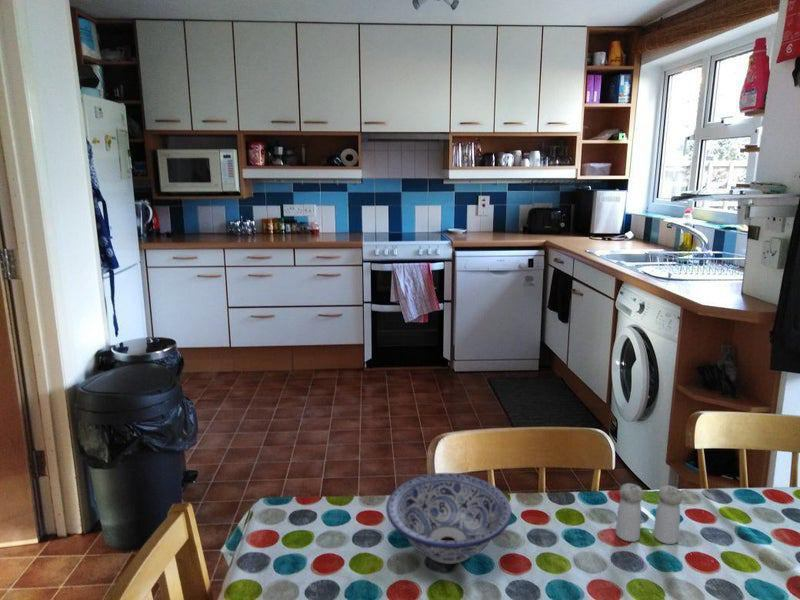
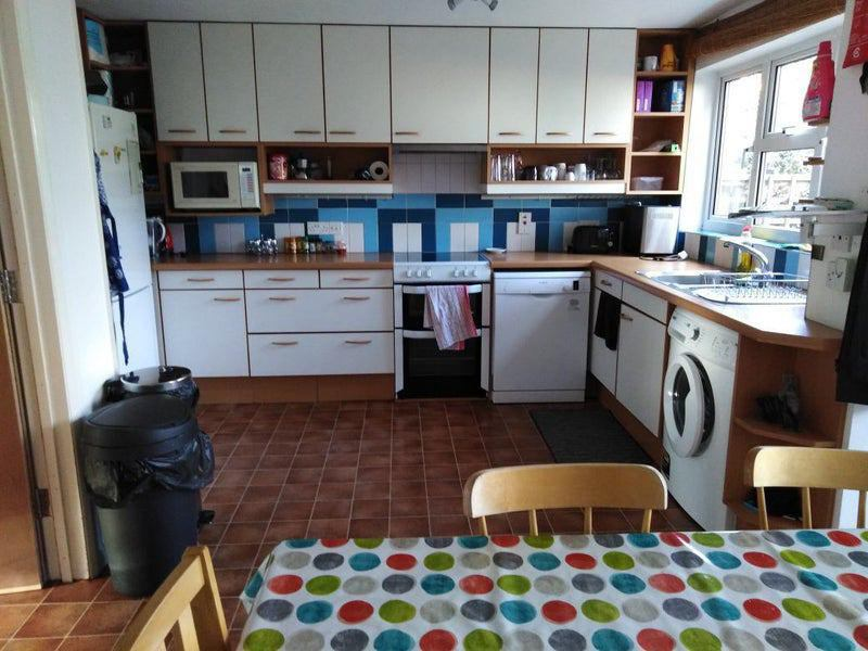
- bowl (447, 525)
- salt and pepper shaker (656, 512)
